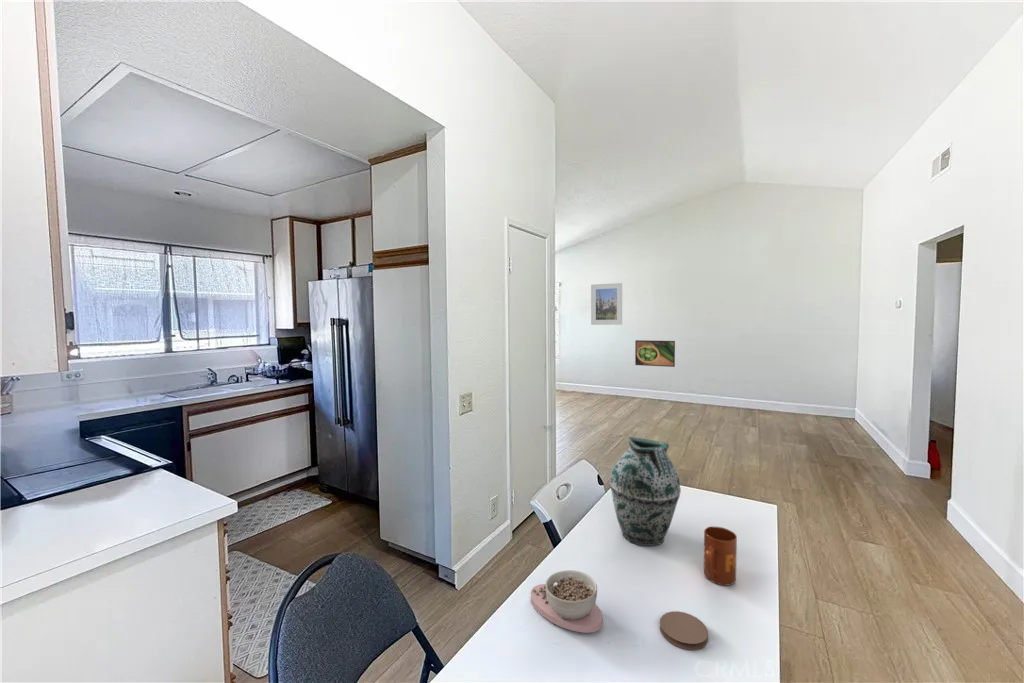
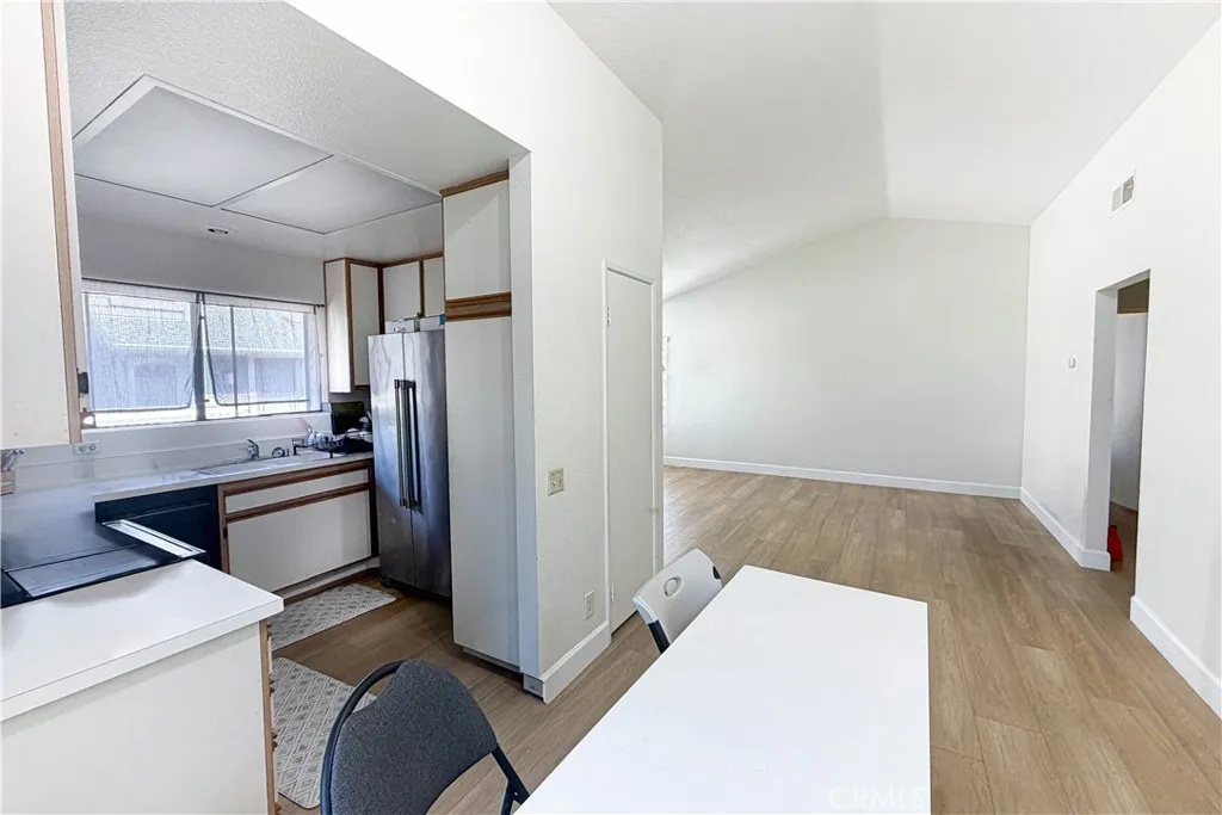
- bowl (563, 595)
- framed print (654, 353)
- vase (644, 490)
- mug (716, 558)
- coaster (683, 629)
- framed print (606, 304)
